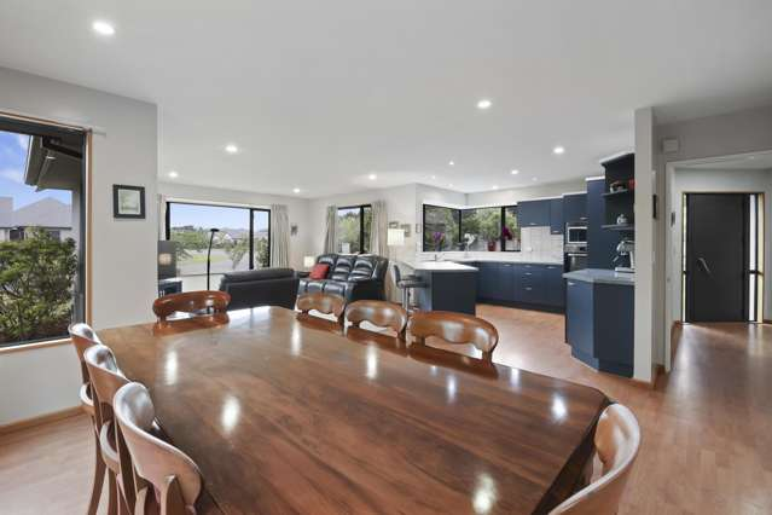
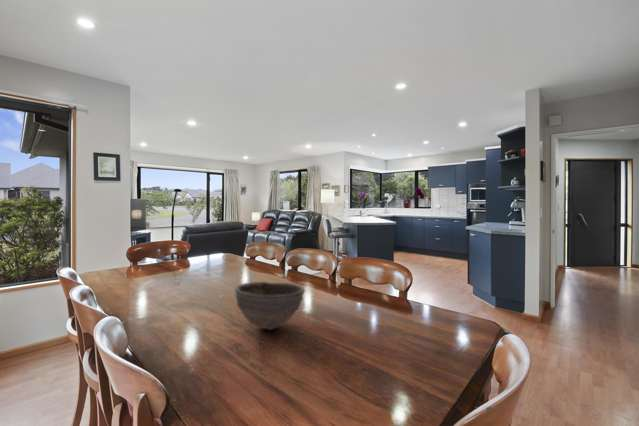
+ bowl (270, 305)
